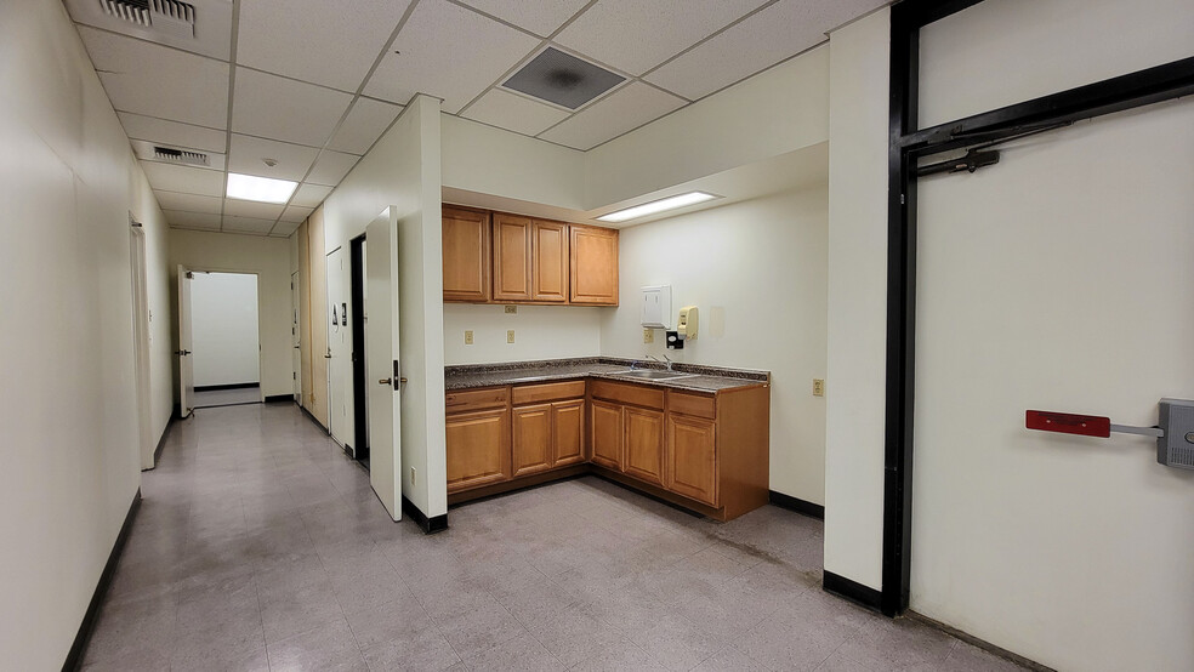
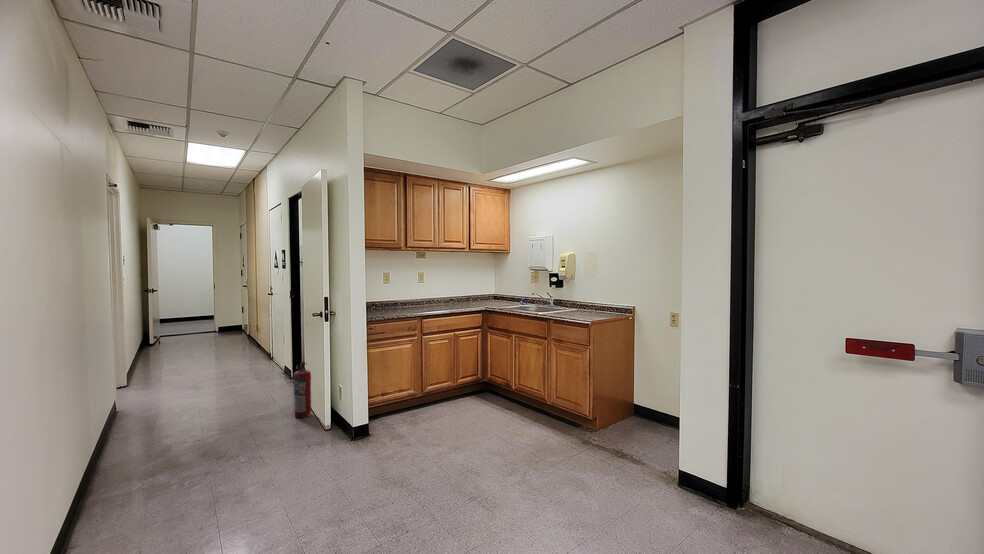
+ fire extinguisher (302, 387)
